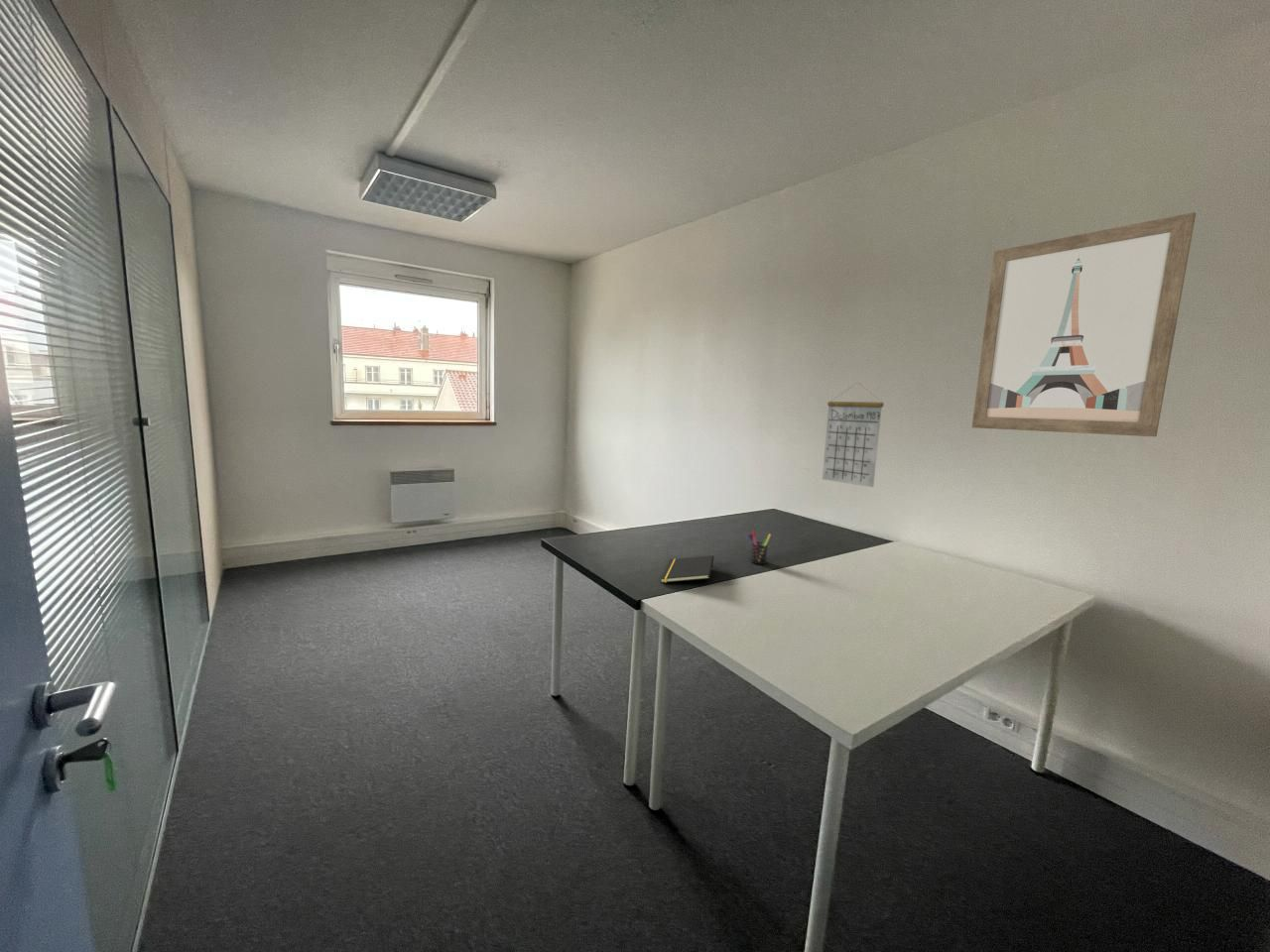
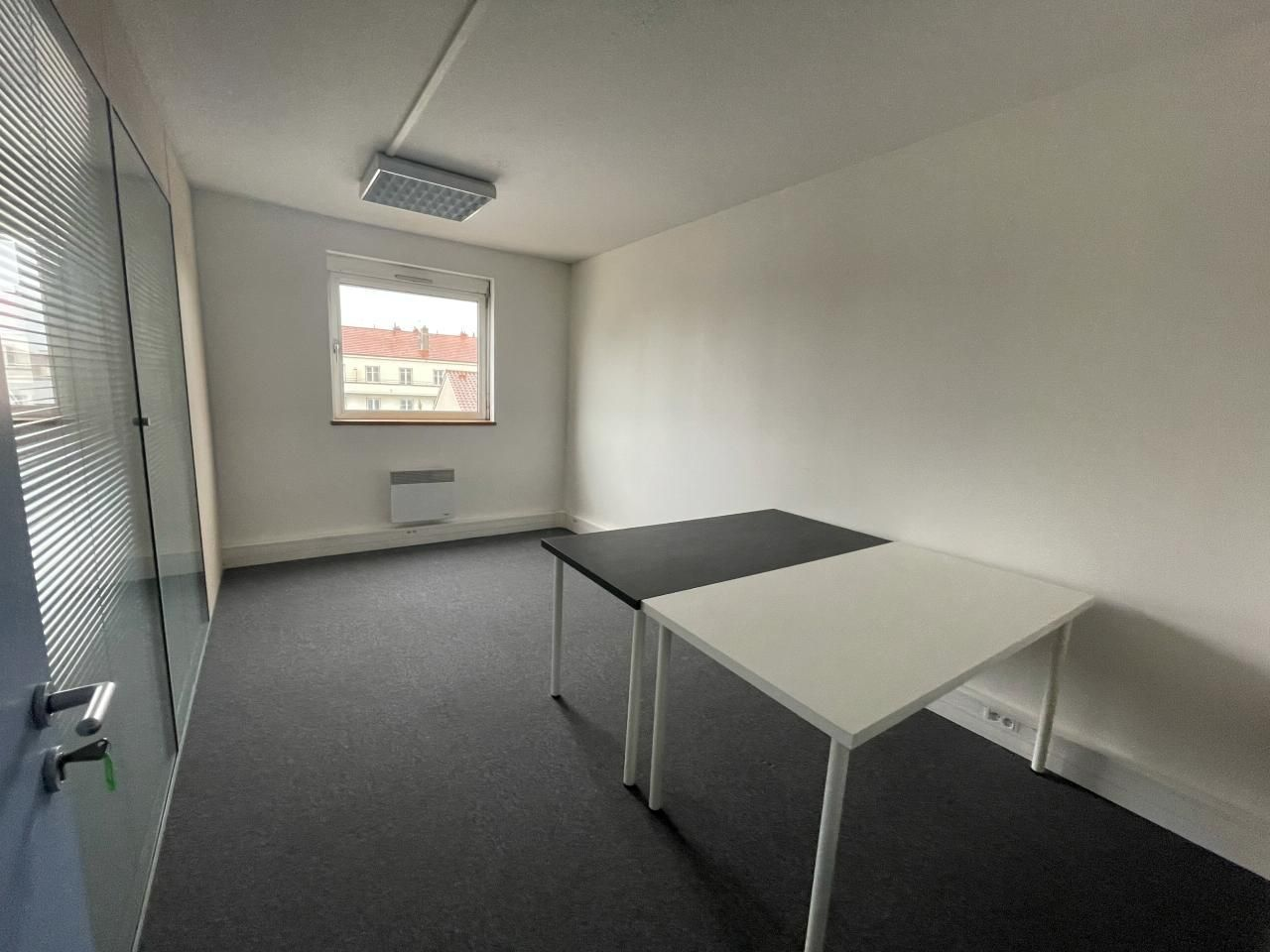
- calendar (851, 432)
- wall art (1068, 335)
- pen holder (759, 546)
- notepad (688, 568)
